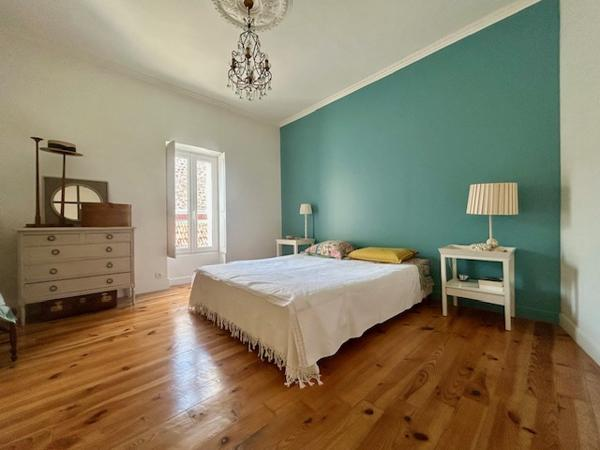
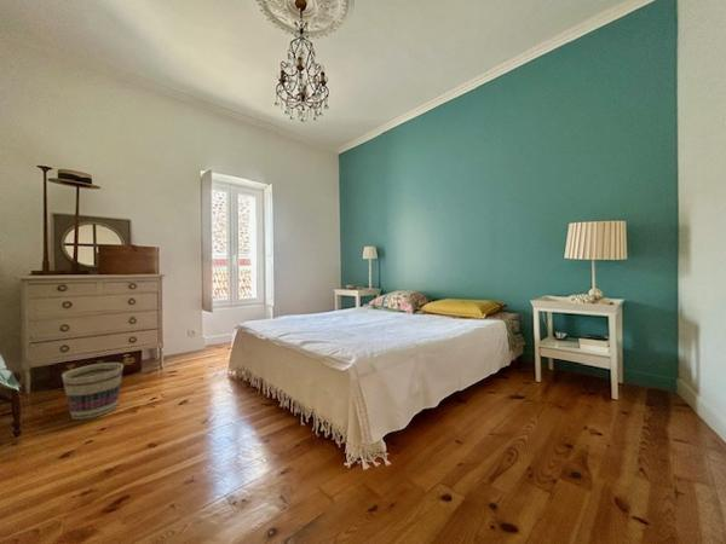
+ basket (94, 389)
